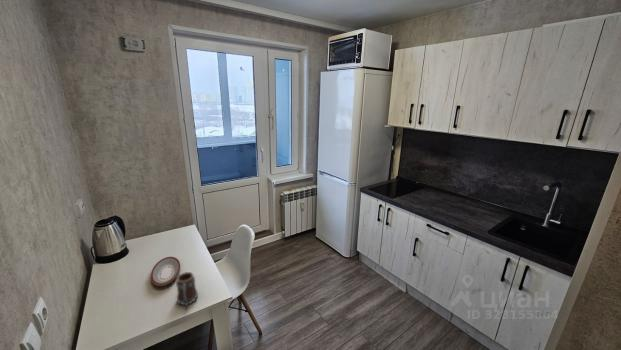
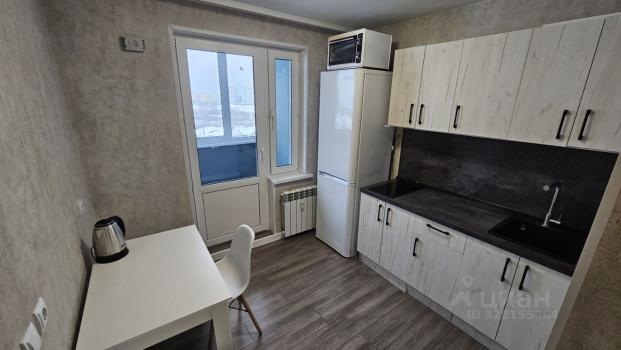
- mug (186, 290)
- plate (166, 271)
